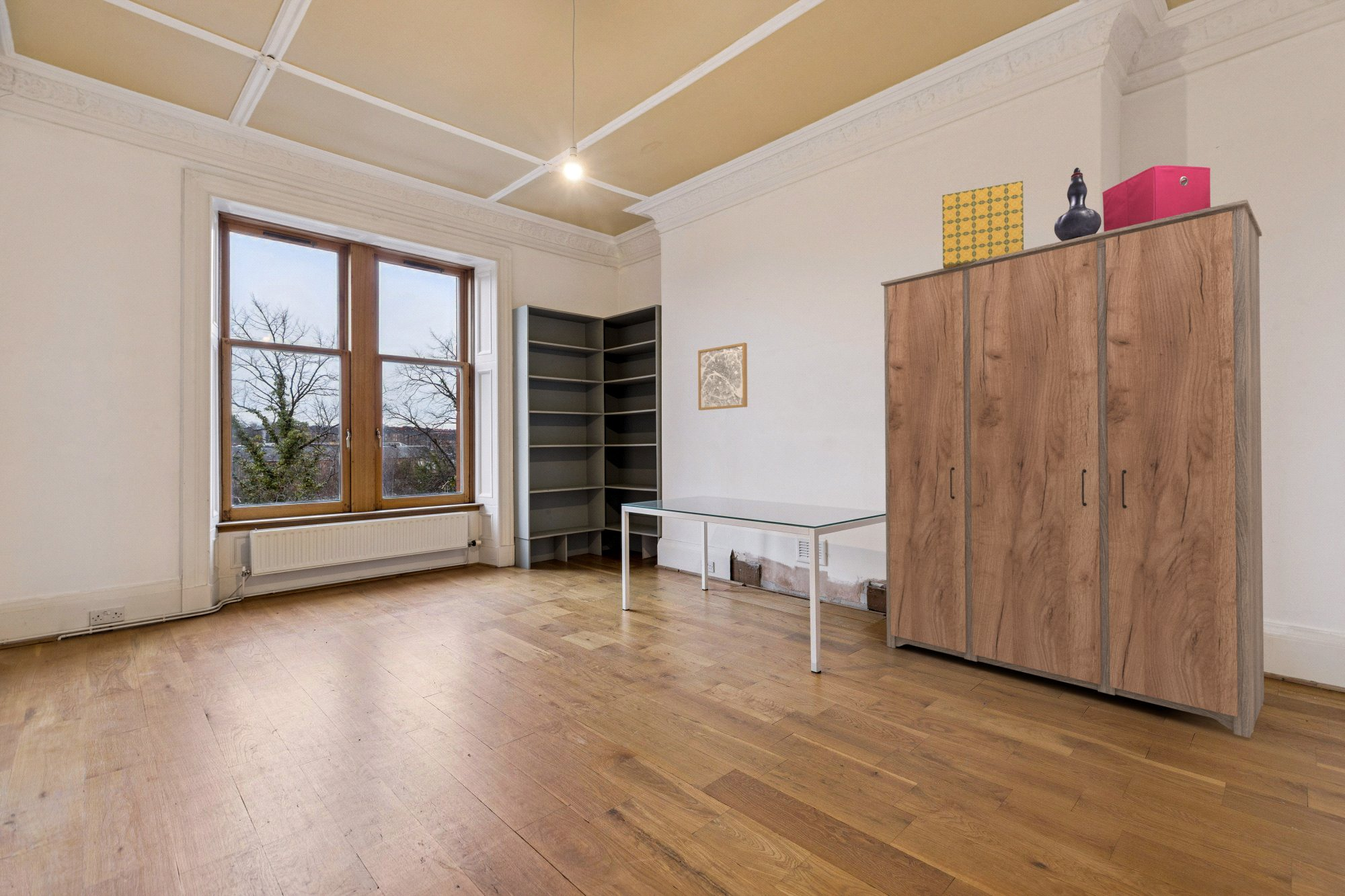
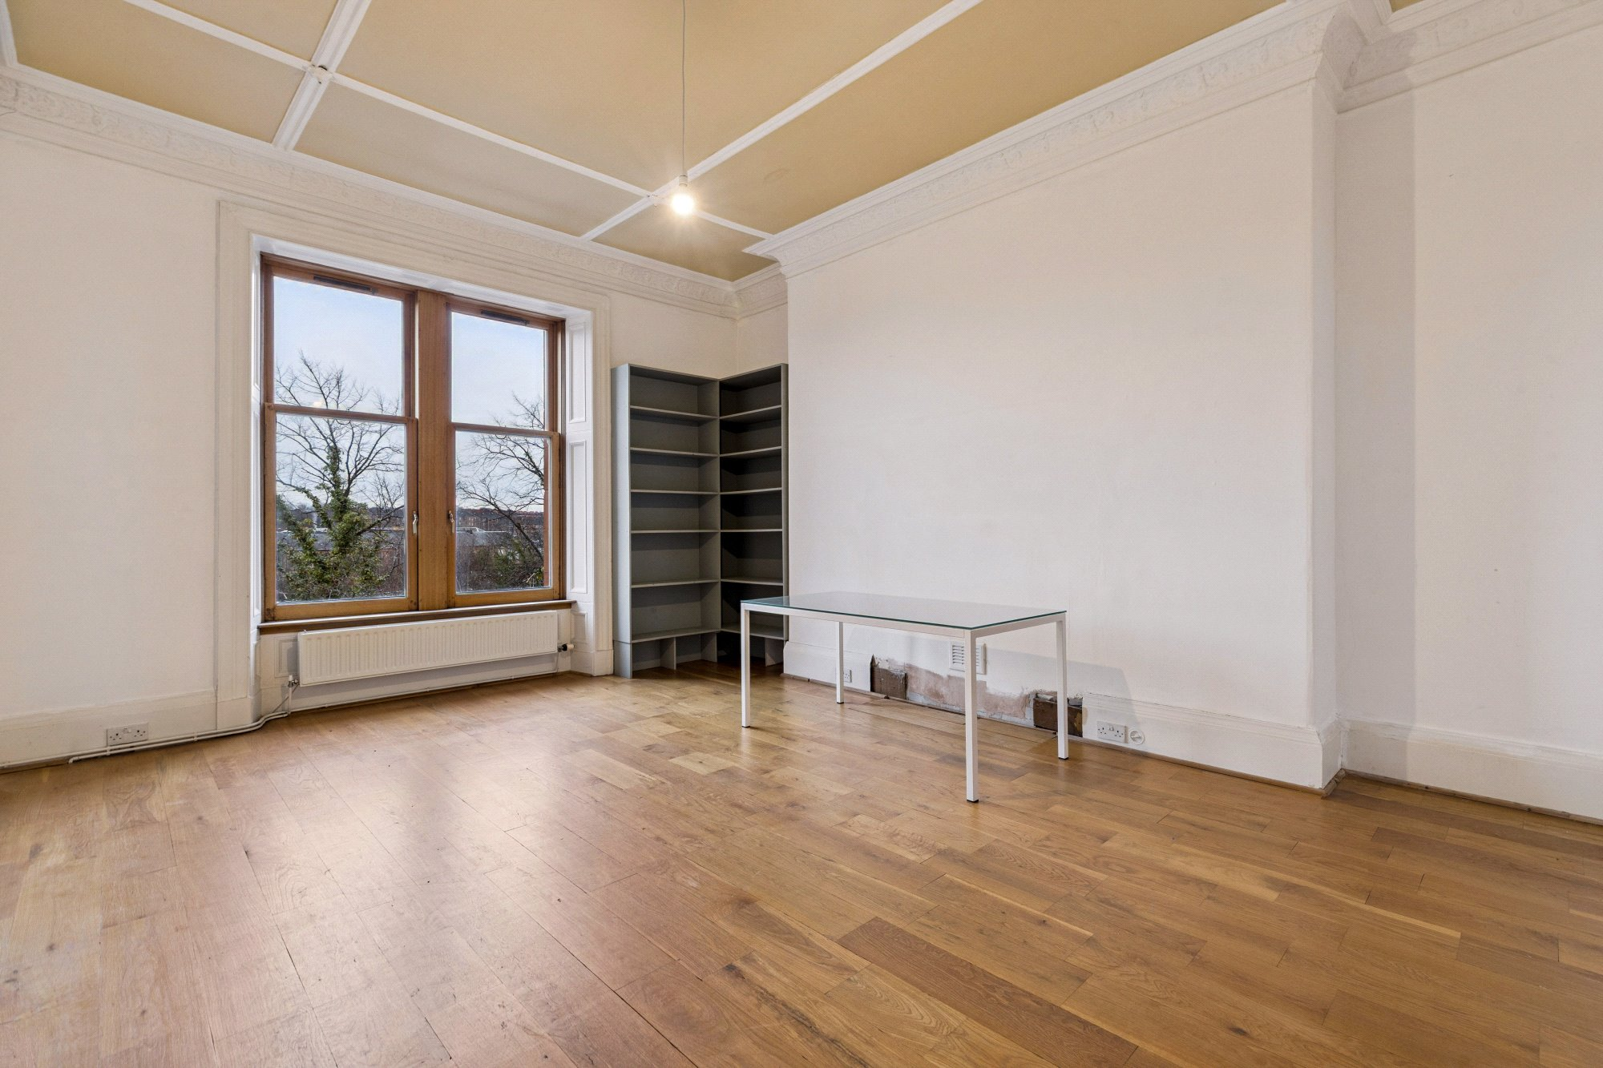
- decorative box (982, 235)
- decorative vase (1077, 206)
- wall art (722, 378)
- wardrobe (1048, 465)
- storage bin (1155, 211)
